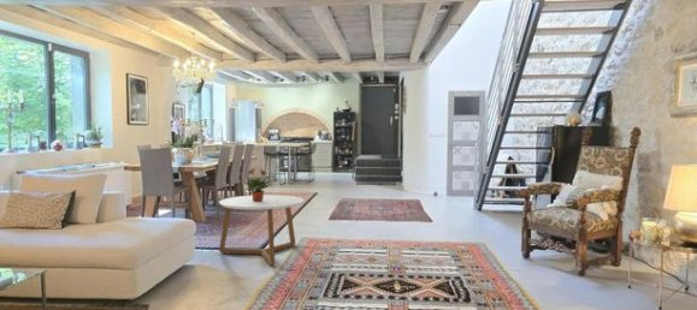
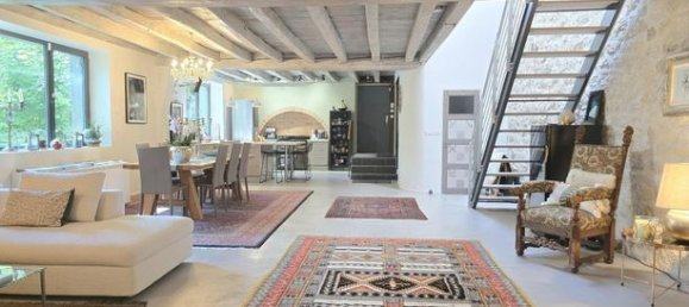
- potted plant (258, 184)
- coffee table (268, 227)
